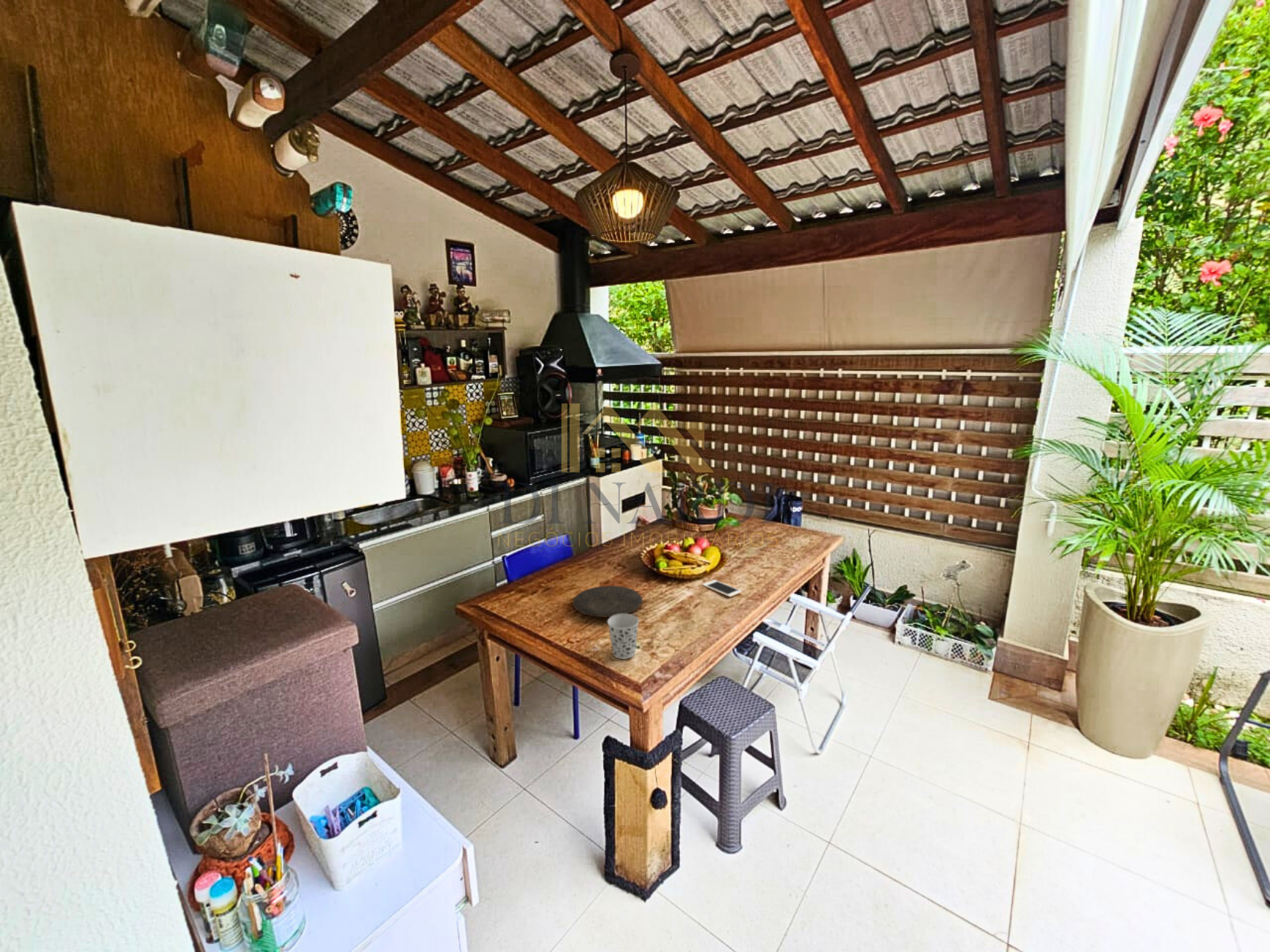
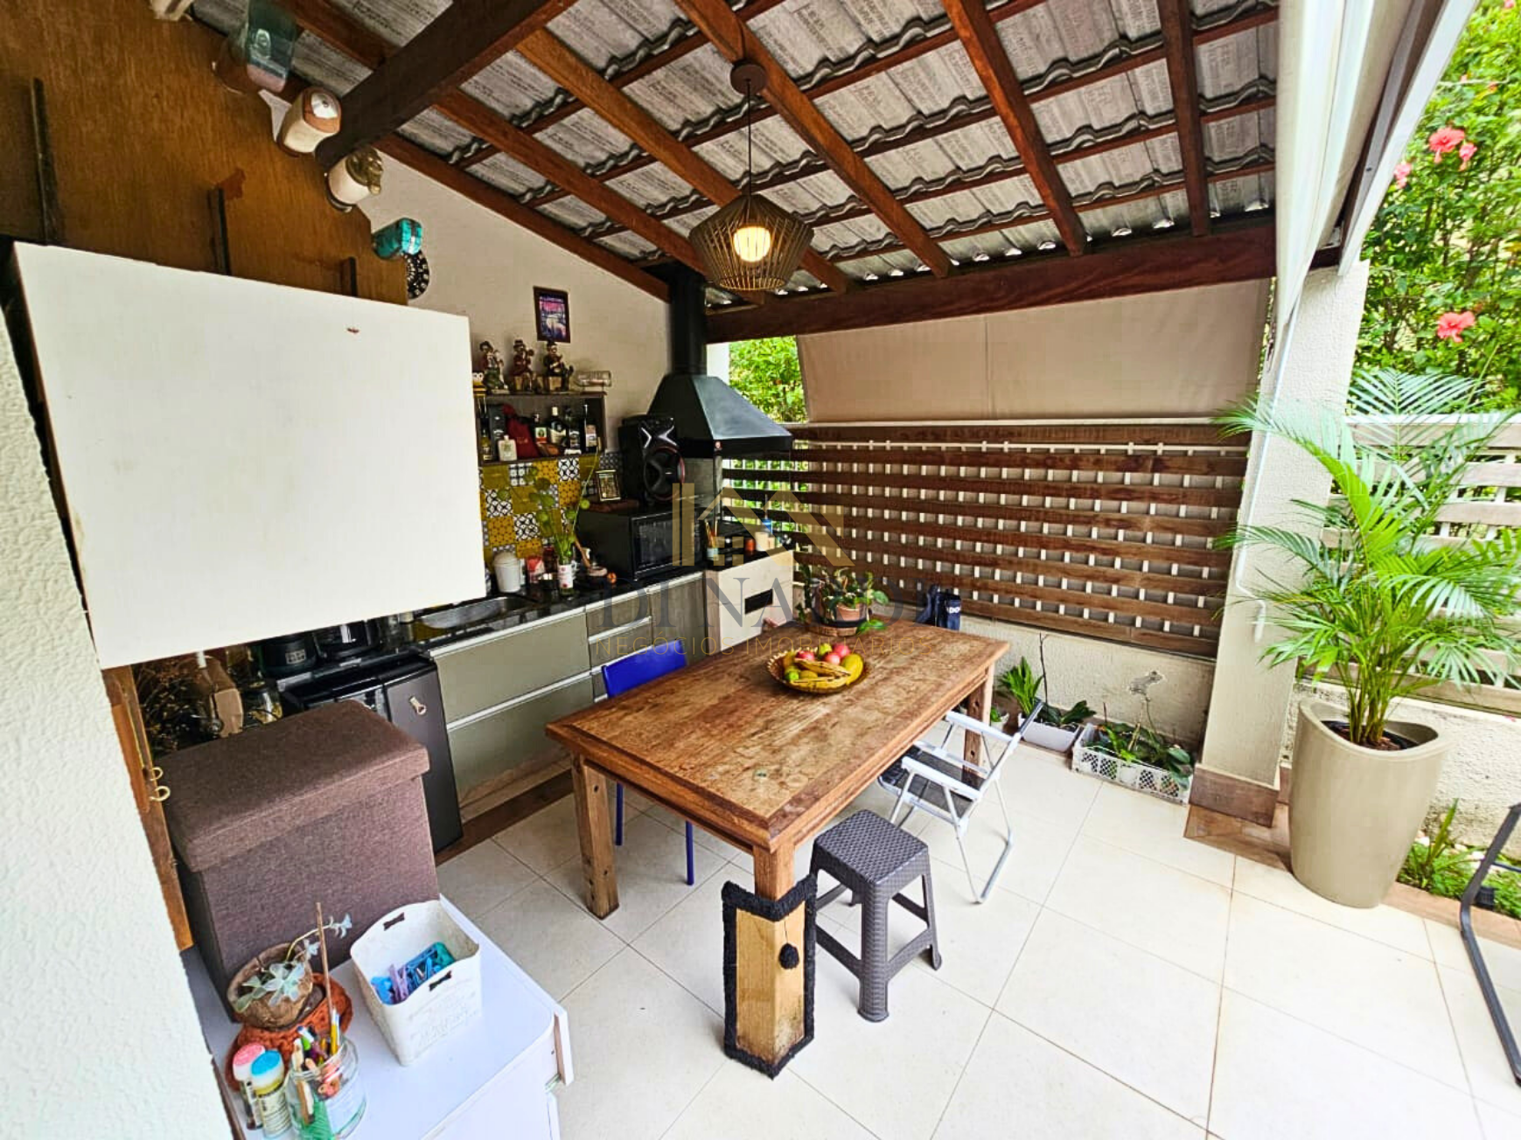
- cup (623, 637)
- plate (608, 602)
- cell phone (722, 588)
